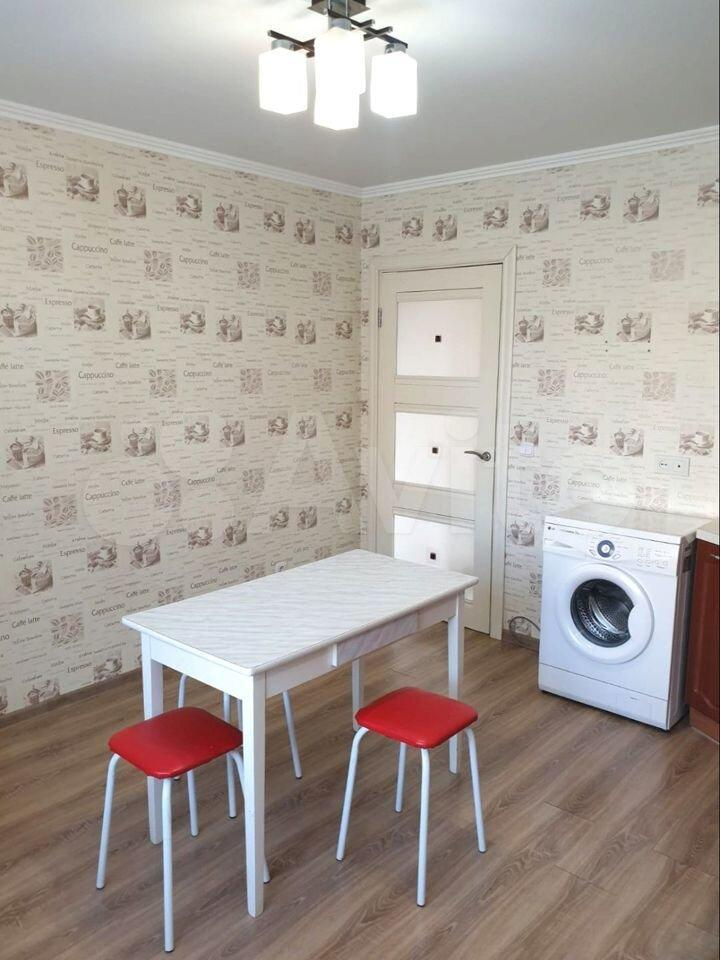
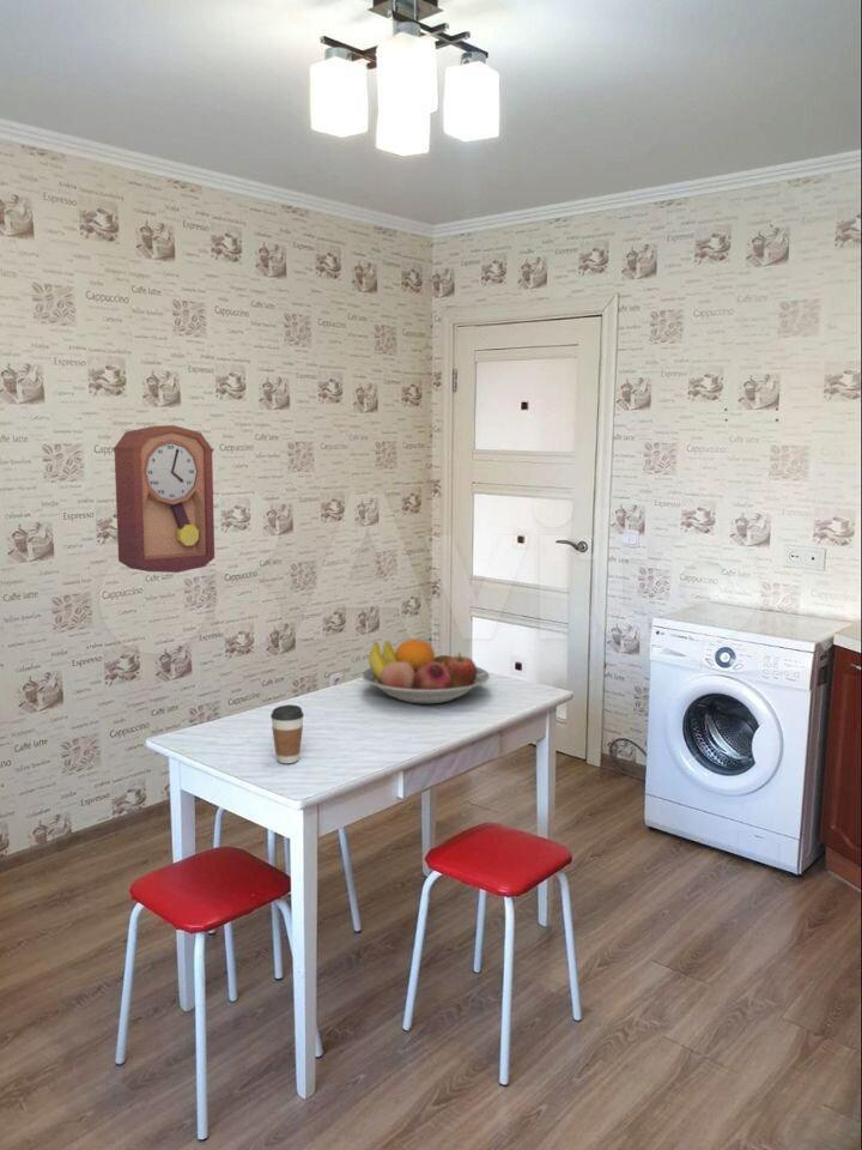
+ fruit bowl (425, 668)
+ pendulum clock (165, 498)
+ coffee cup (287, 734)
